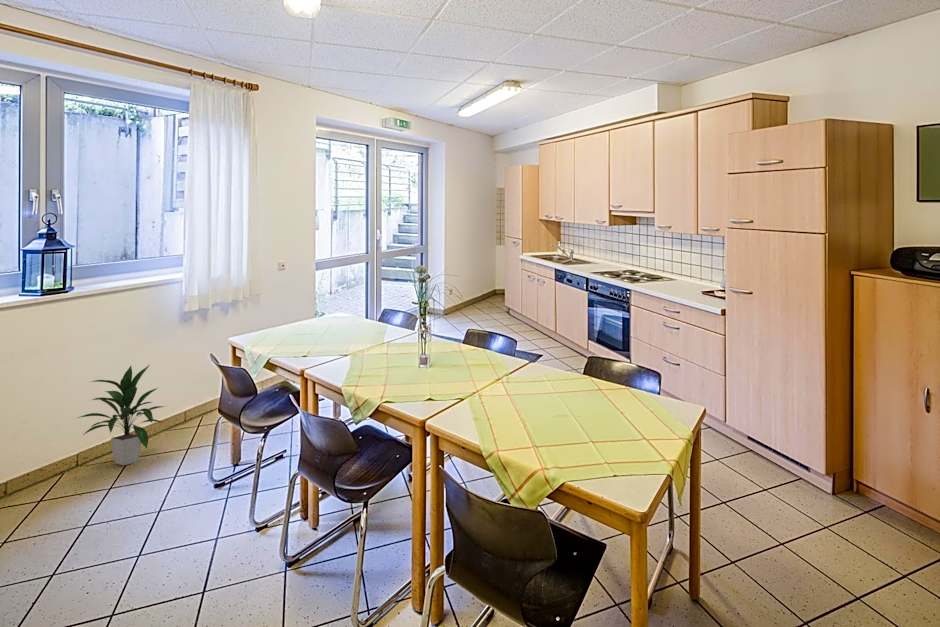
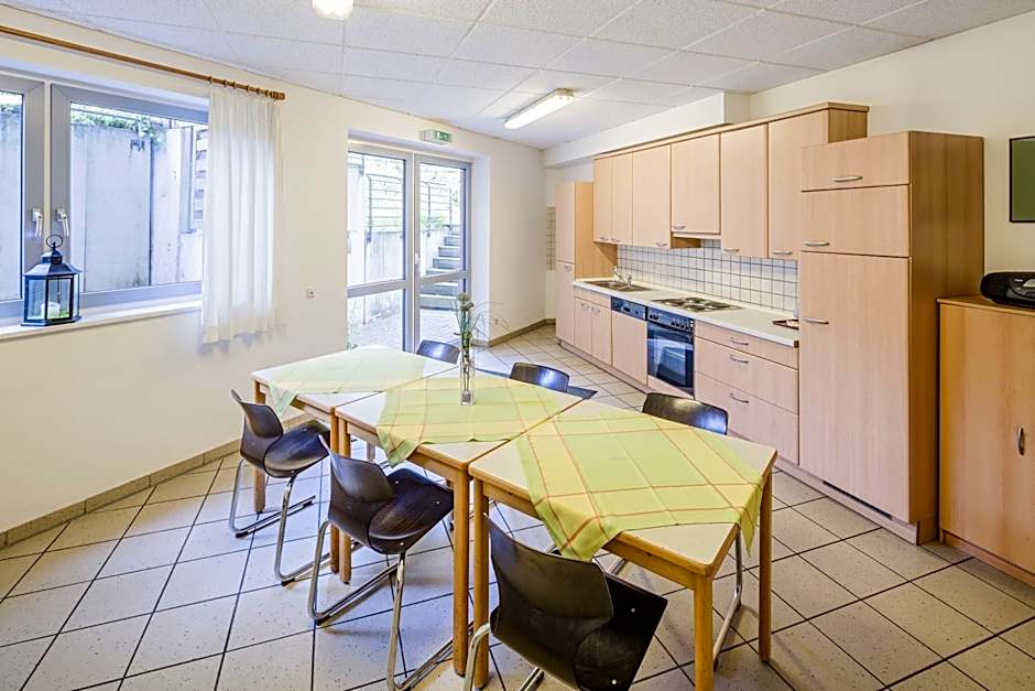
- indoor plant (126, 415)
